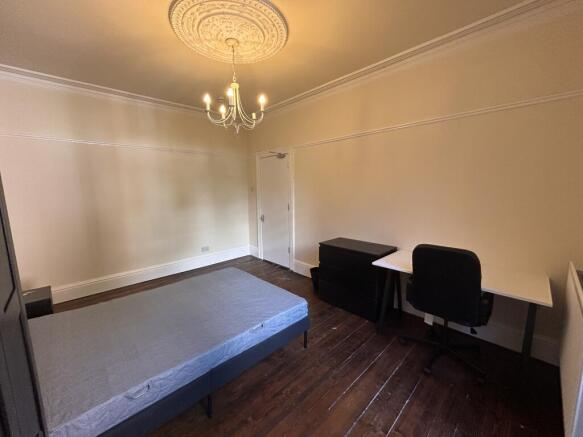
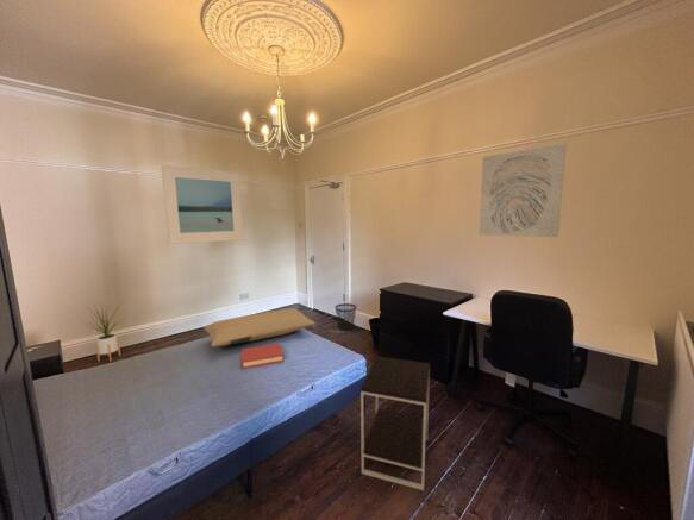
+ pillow (261, 326)
+ side table (396, 415)
+ wastebasket (345, 317)
+ house plant (106, 328)
+ wall art (518, 194)
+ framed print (206, 206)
+ hardback book (262, 355)
